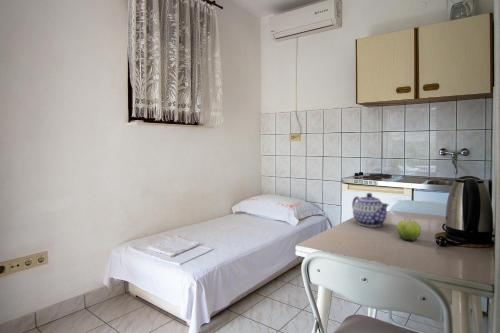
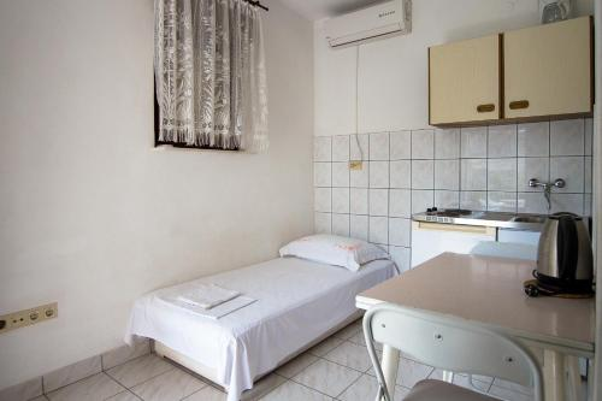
- fruit (408, 229)
- teapot (369, 208)
